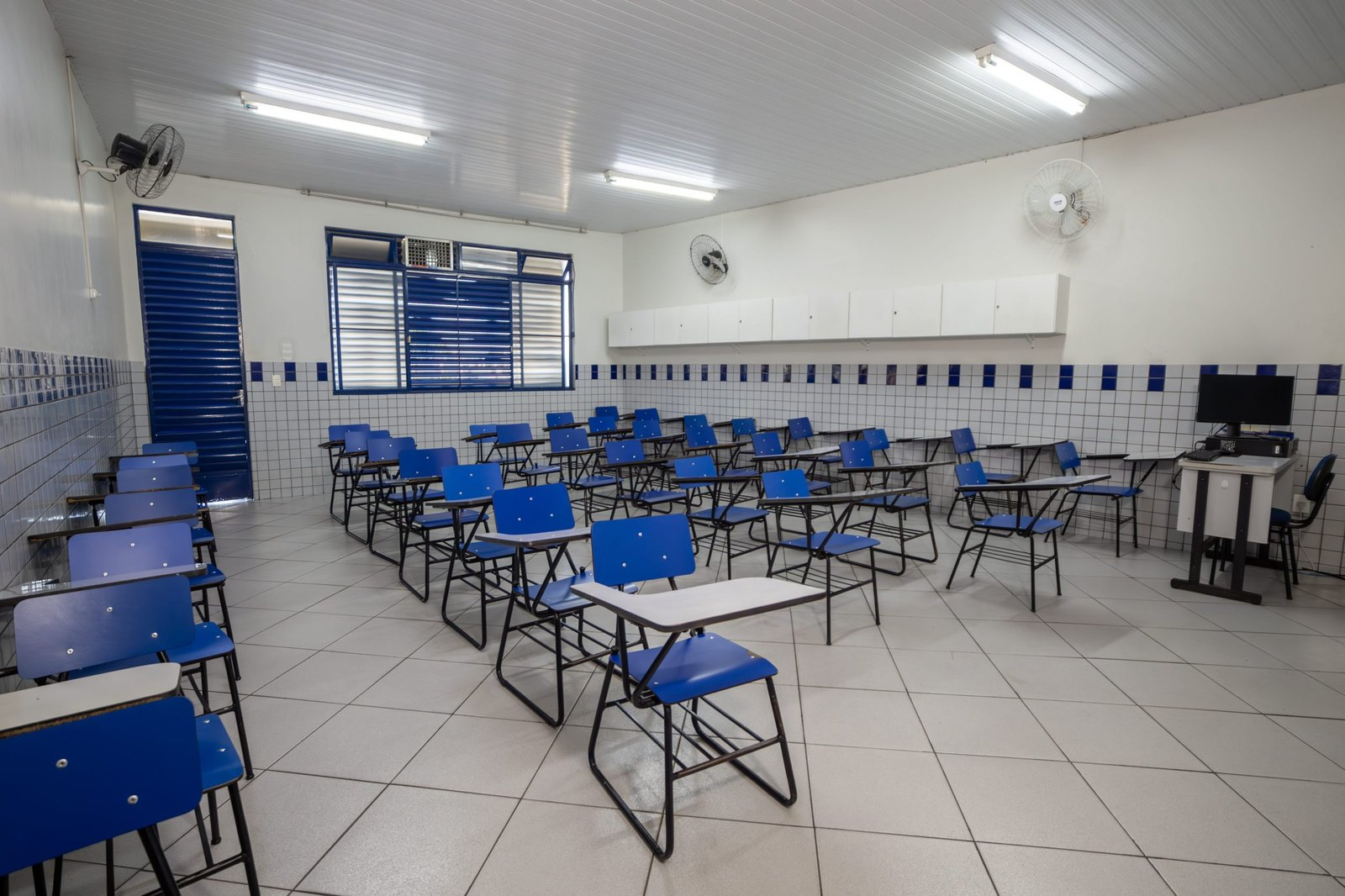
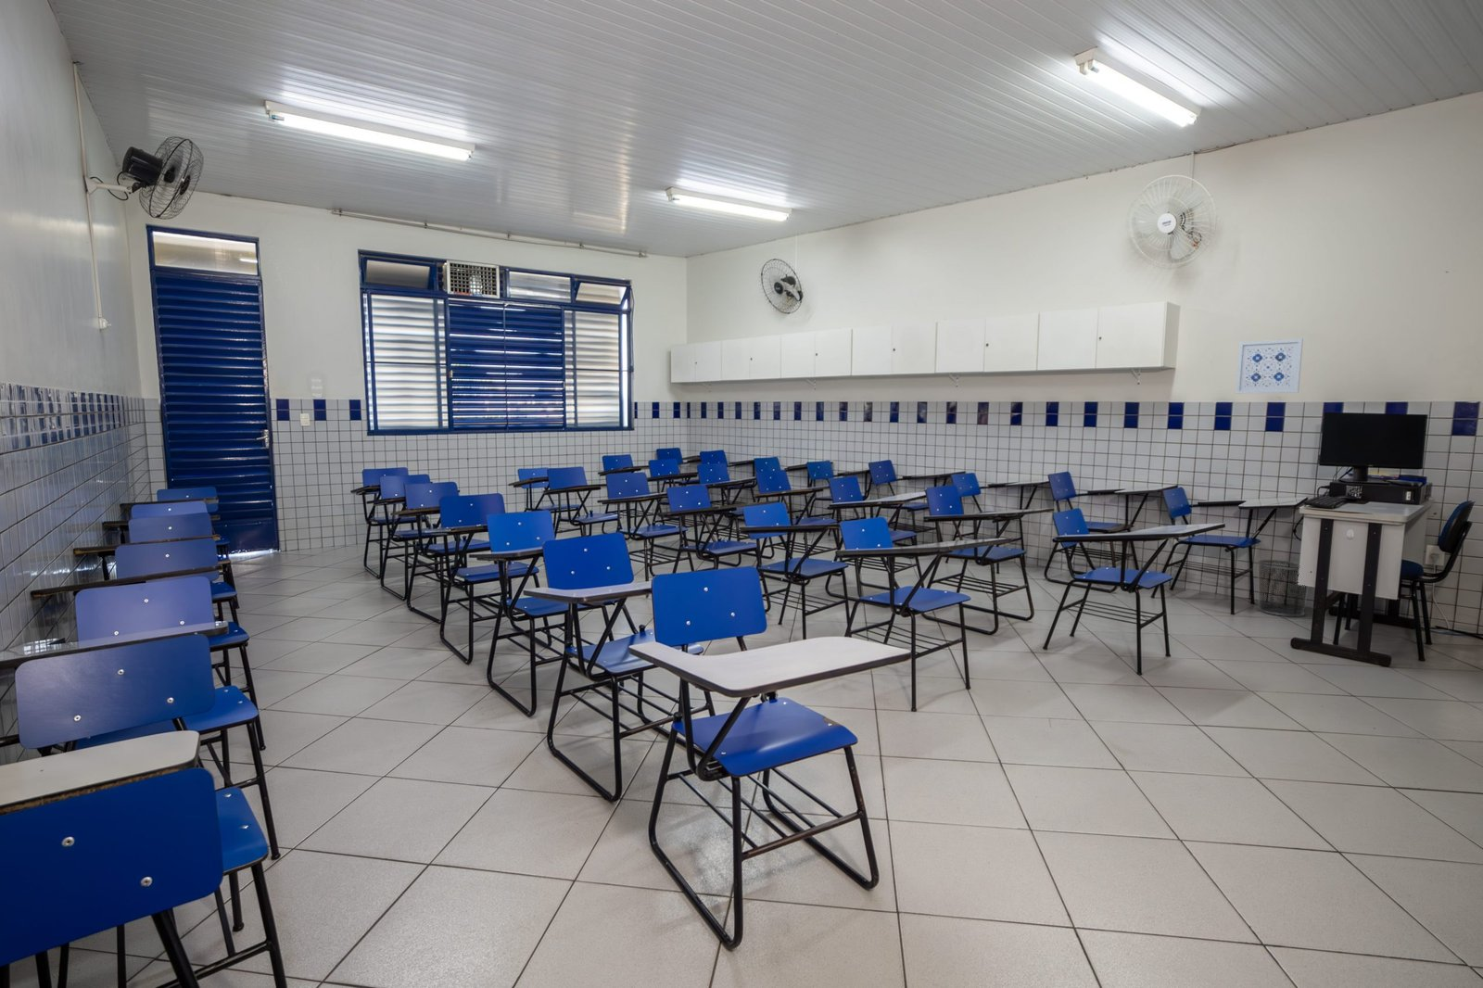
+ wall art (1268, 366)
+ waste bin (1282, 588)
